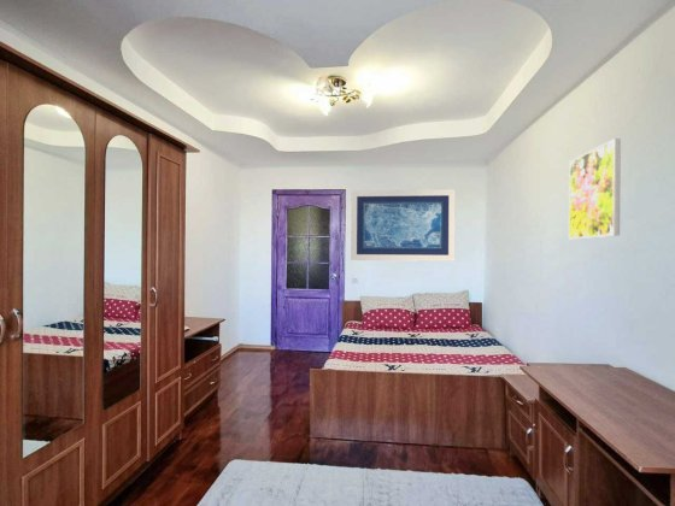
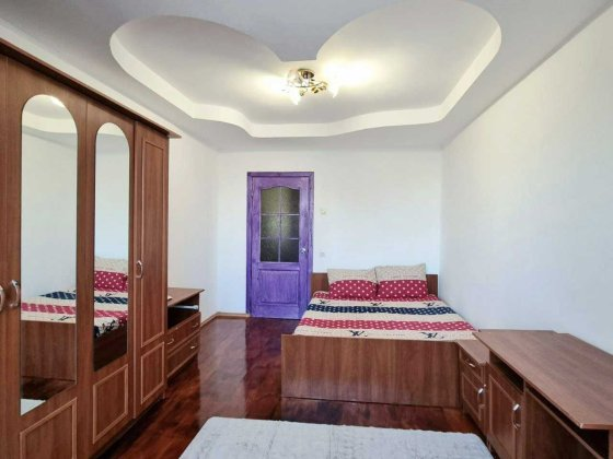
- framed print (591, 194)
- wall art (401, 225)
